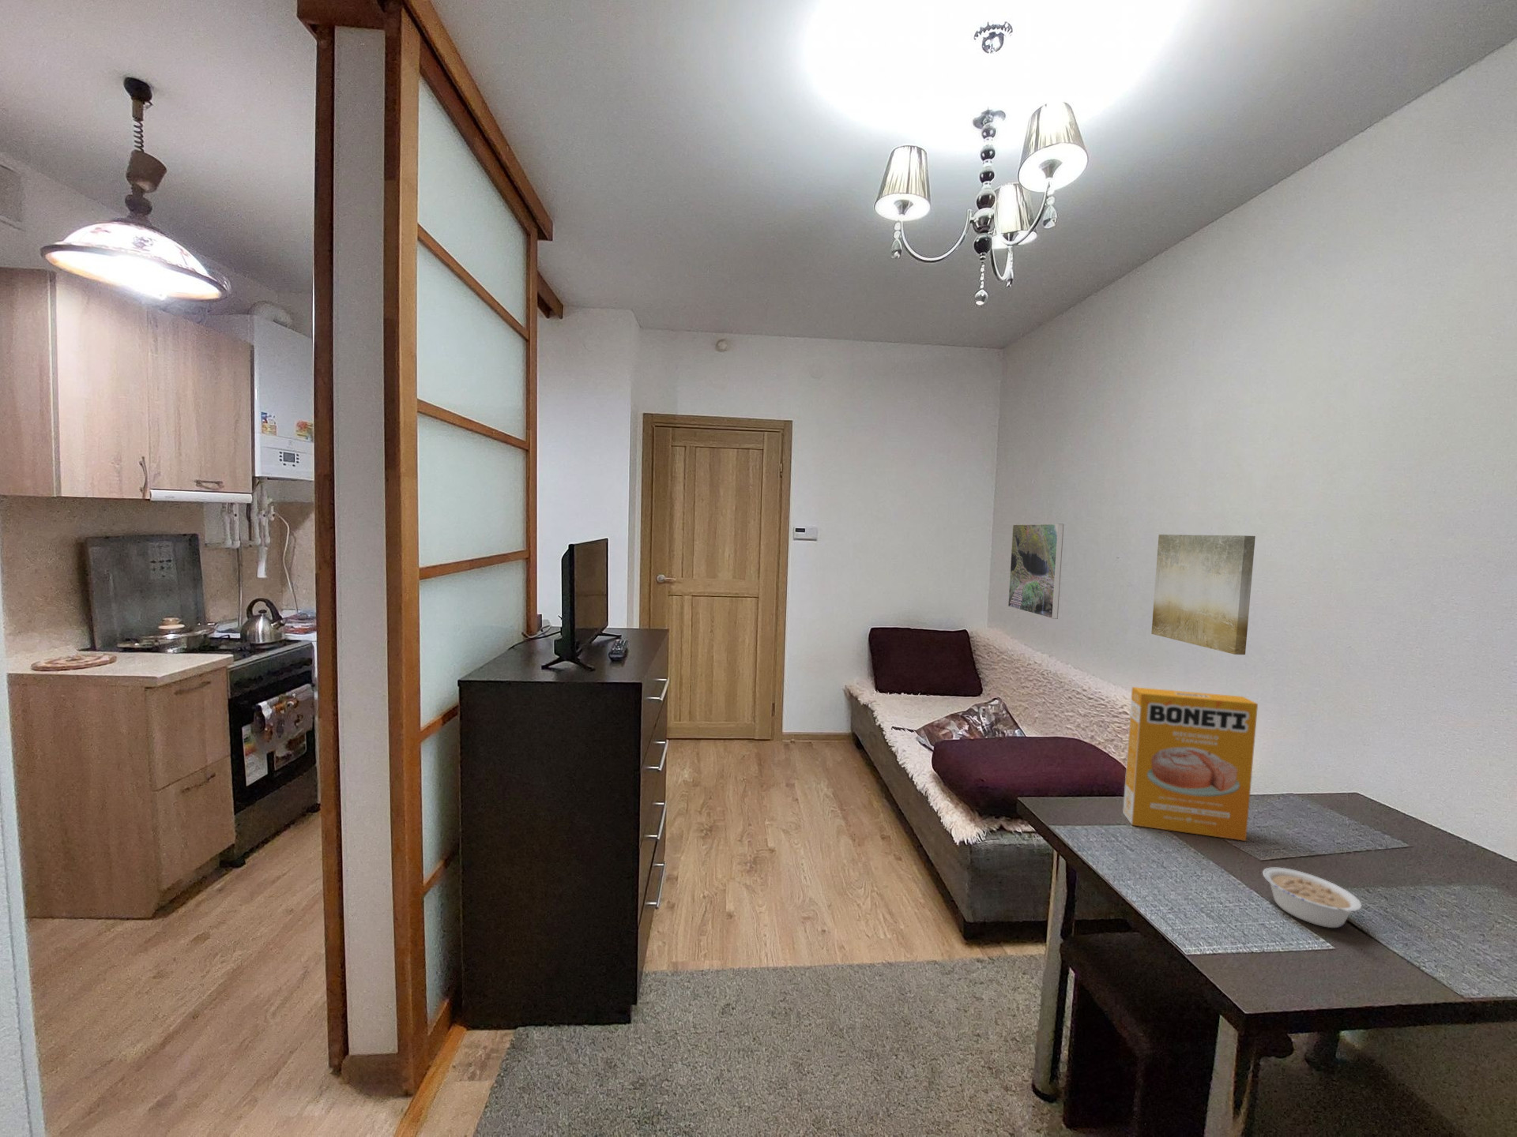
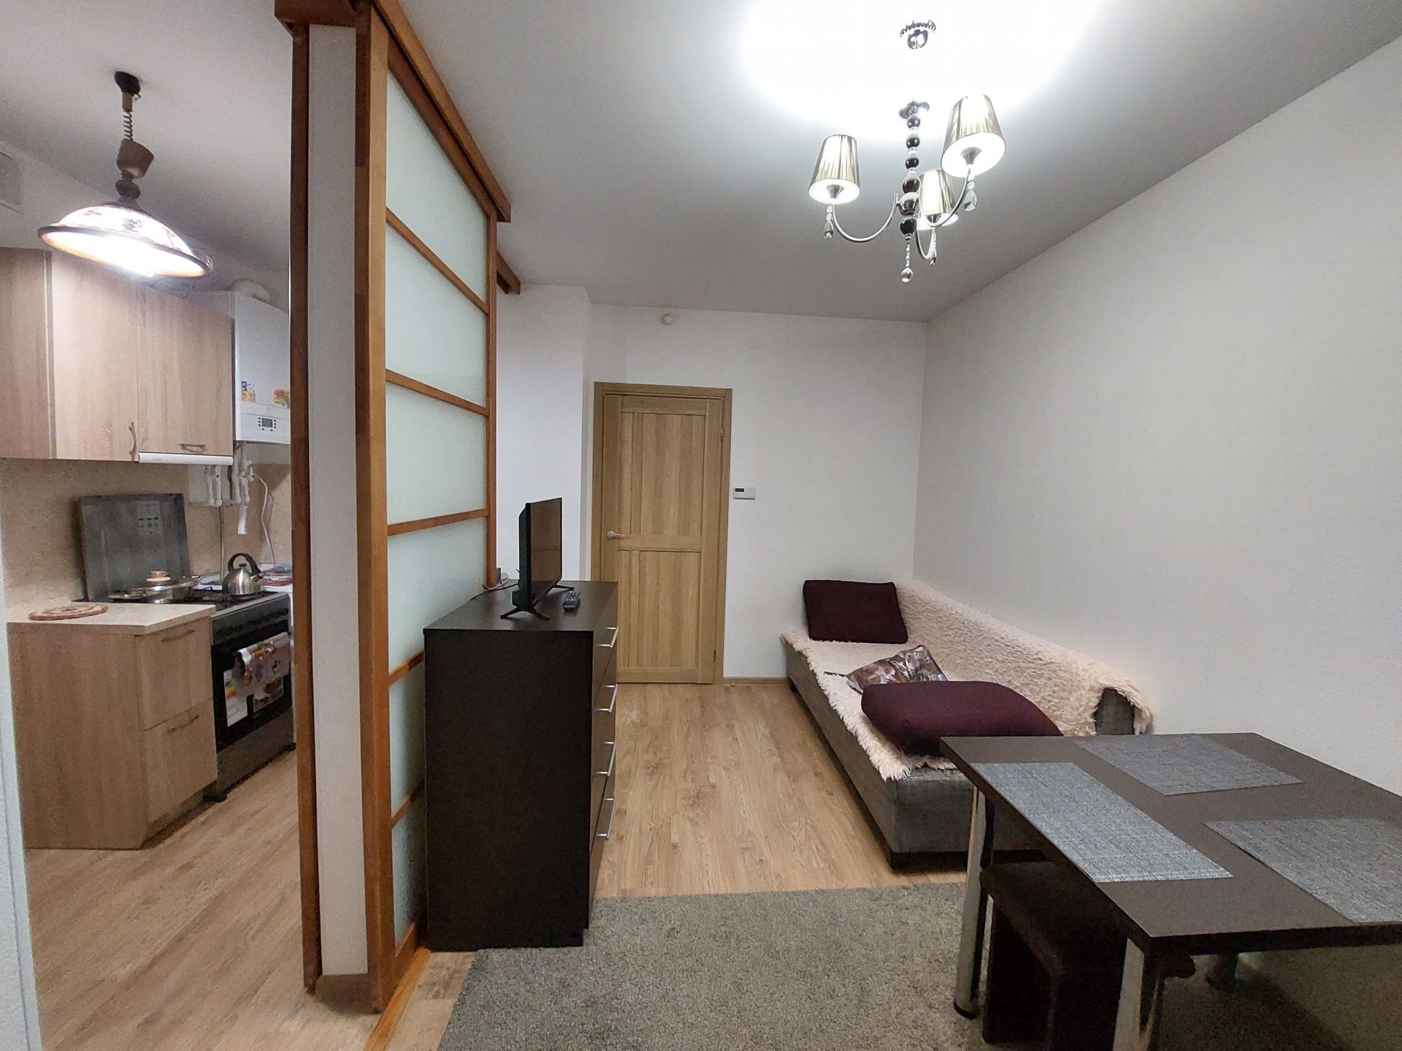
- cereal box (1187, 761)
- legume (1313, 898)
- wall art (1198, 589)
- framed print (1033, 567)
